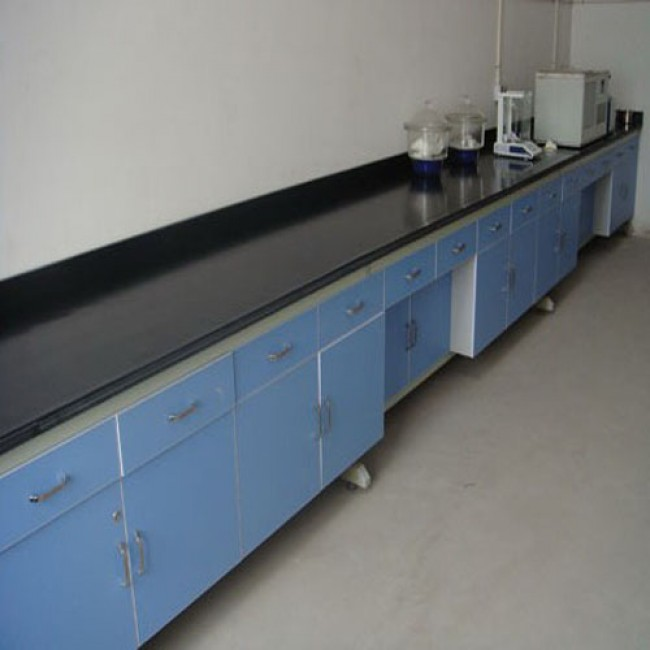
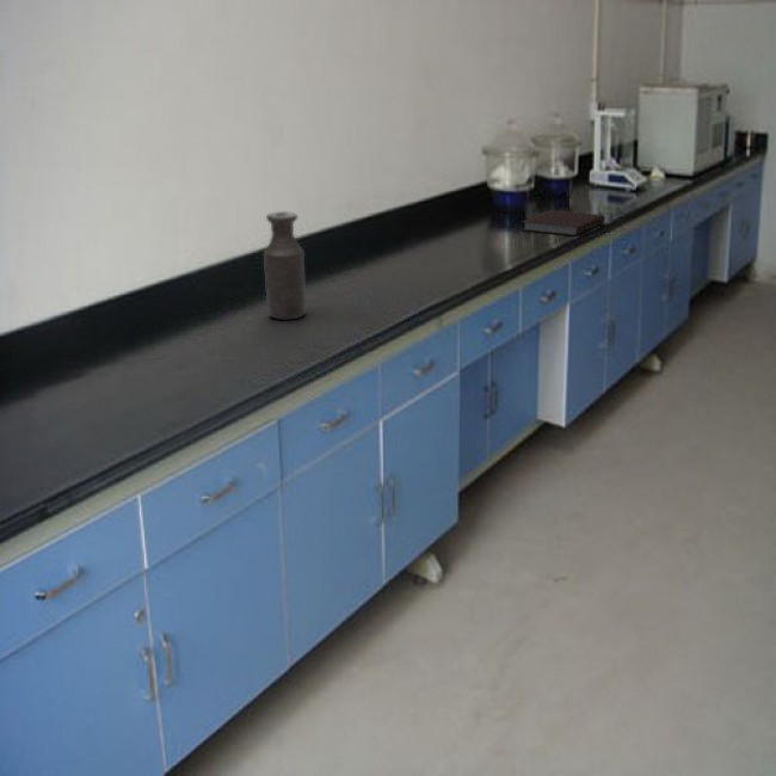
+ bottle (284, 265)
+ notebook (562, 222)
